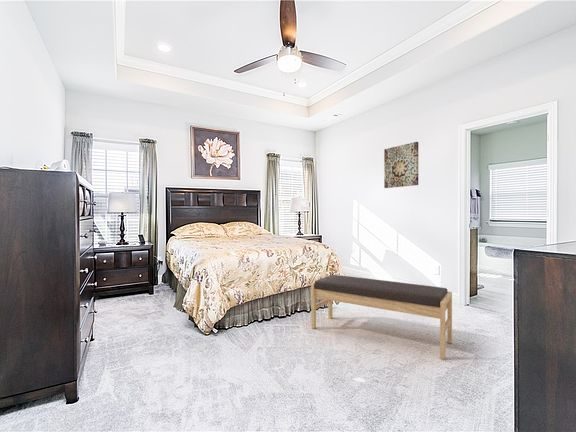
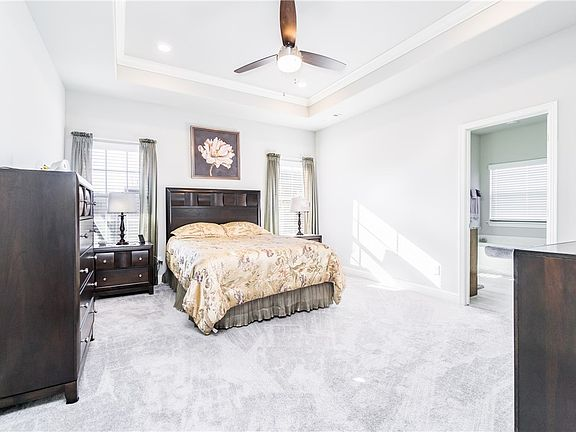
- bench (377, 307)
- wall art (400, 166)
